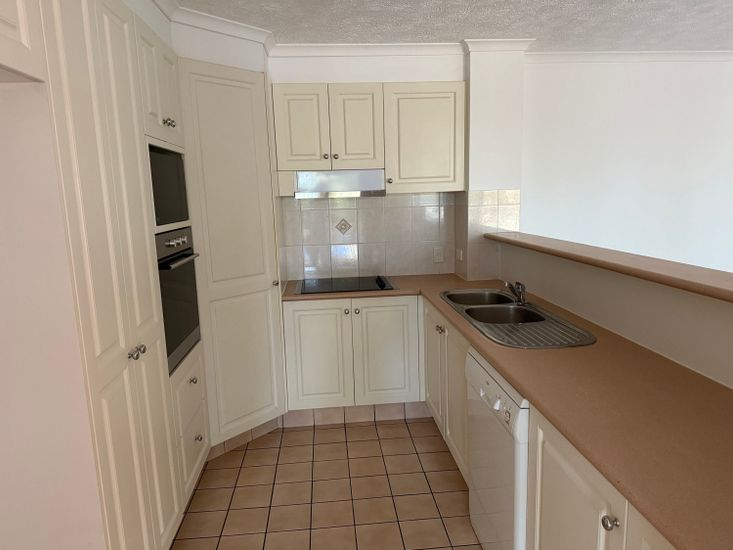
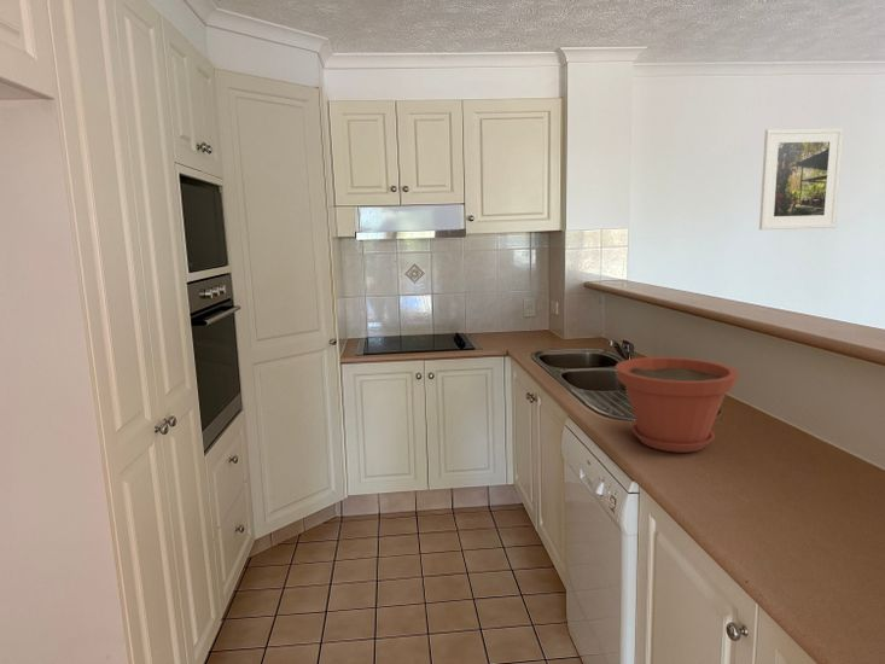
+ plant pot (673, 404)
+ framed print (800, 179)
